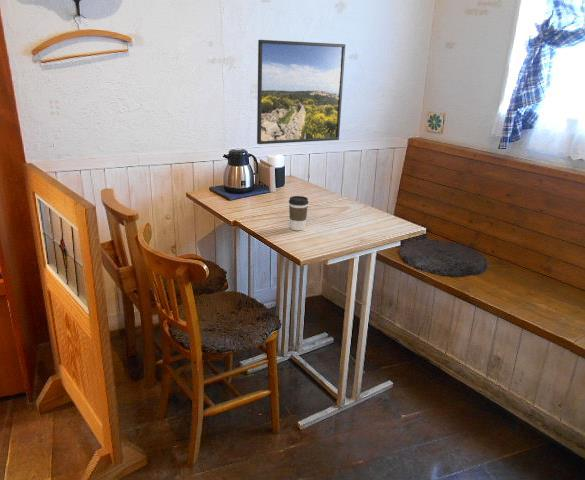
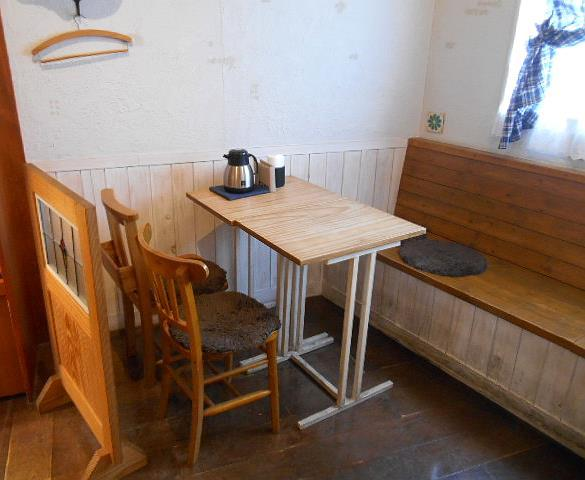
- coffee cup (298, 213)
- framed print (301, 93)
